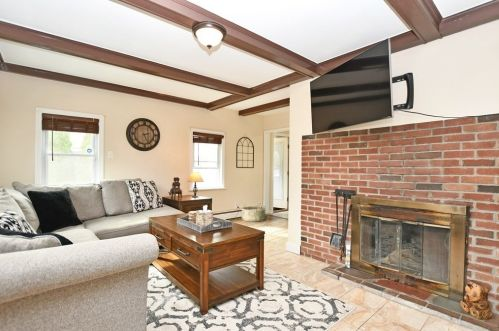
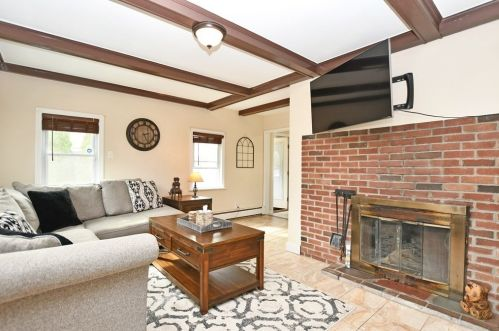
- basket (253, 211)
